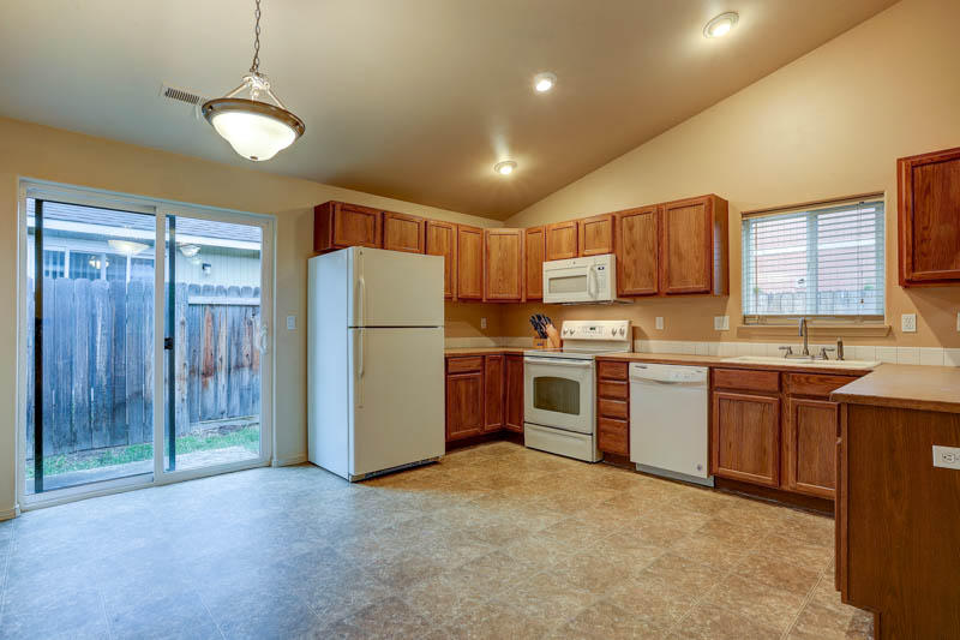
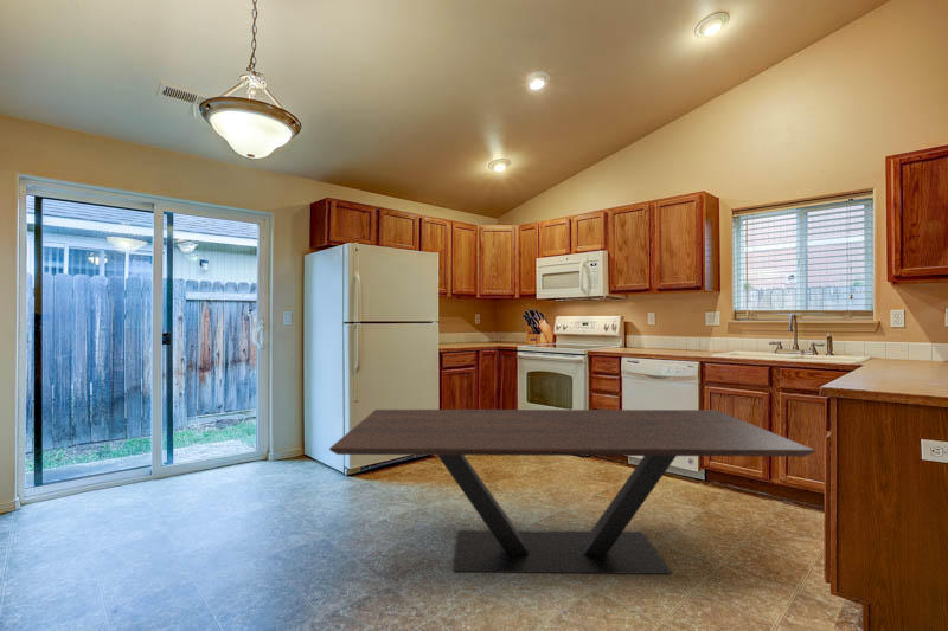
+ dining table (555, 455)
